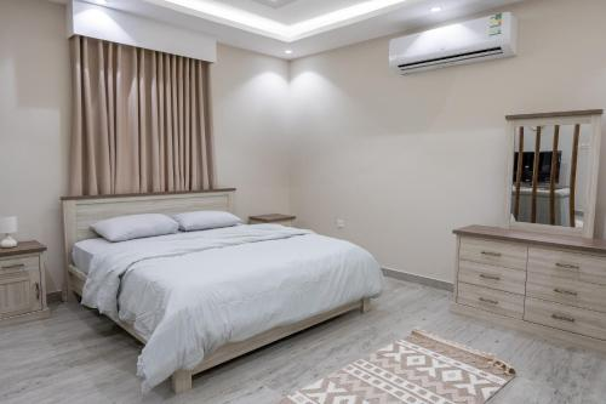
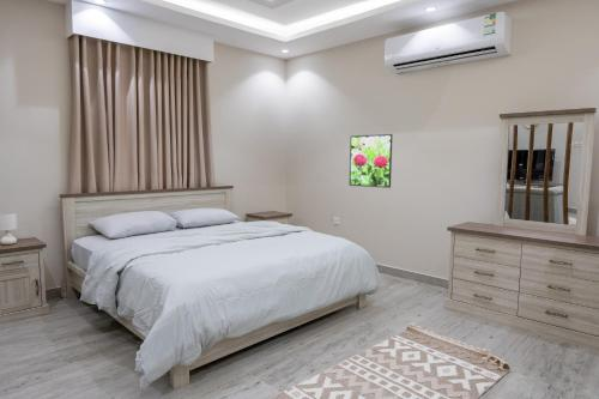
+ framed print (369, 161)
